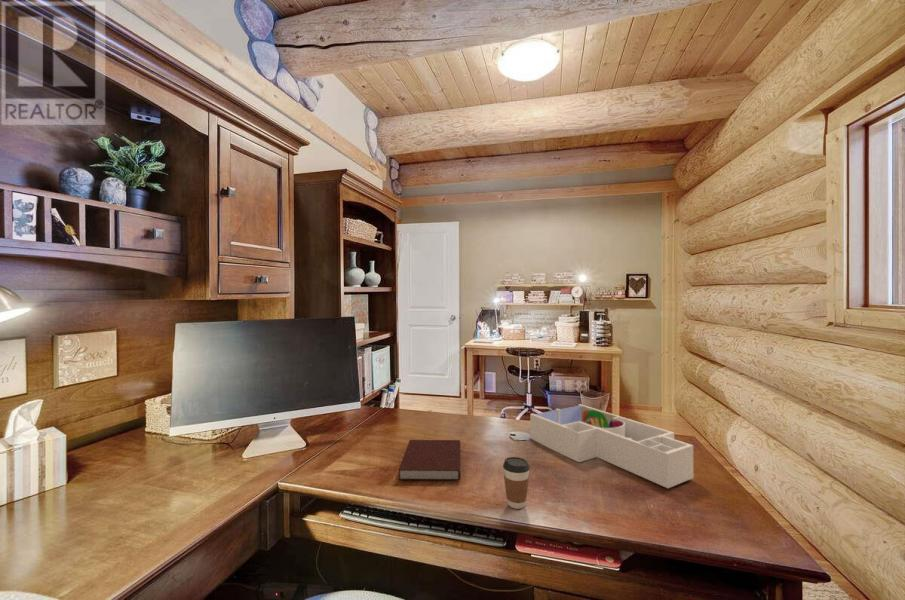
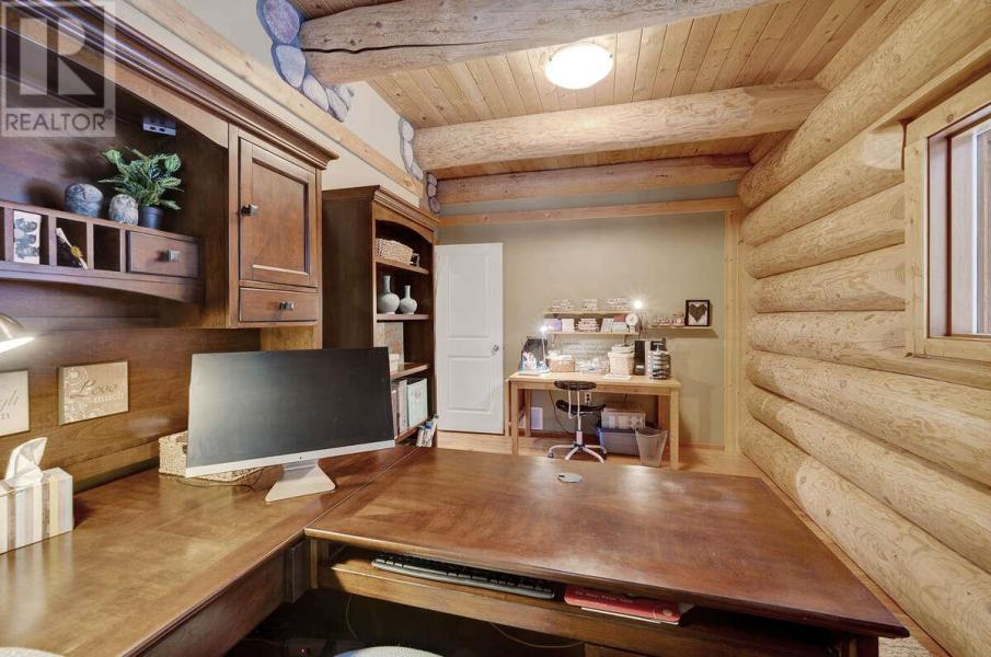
- coffee cup (516, 482)
- notebook (432, 458)
- desk organizer (607, 440)
